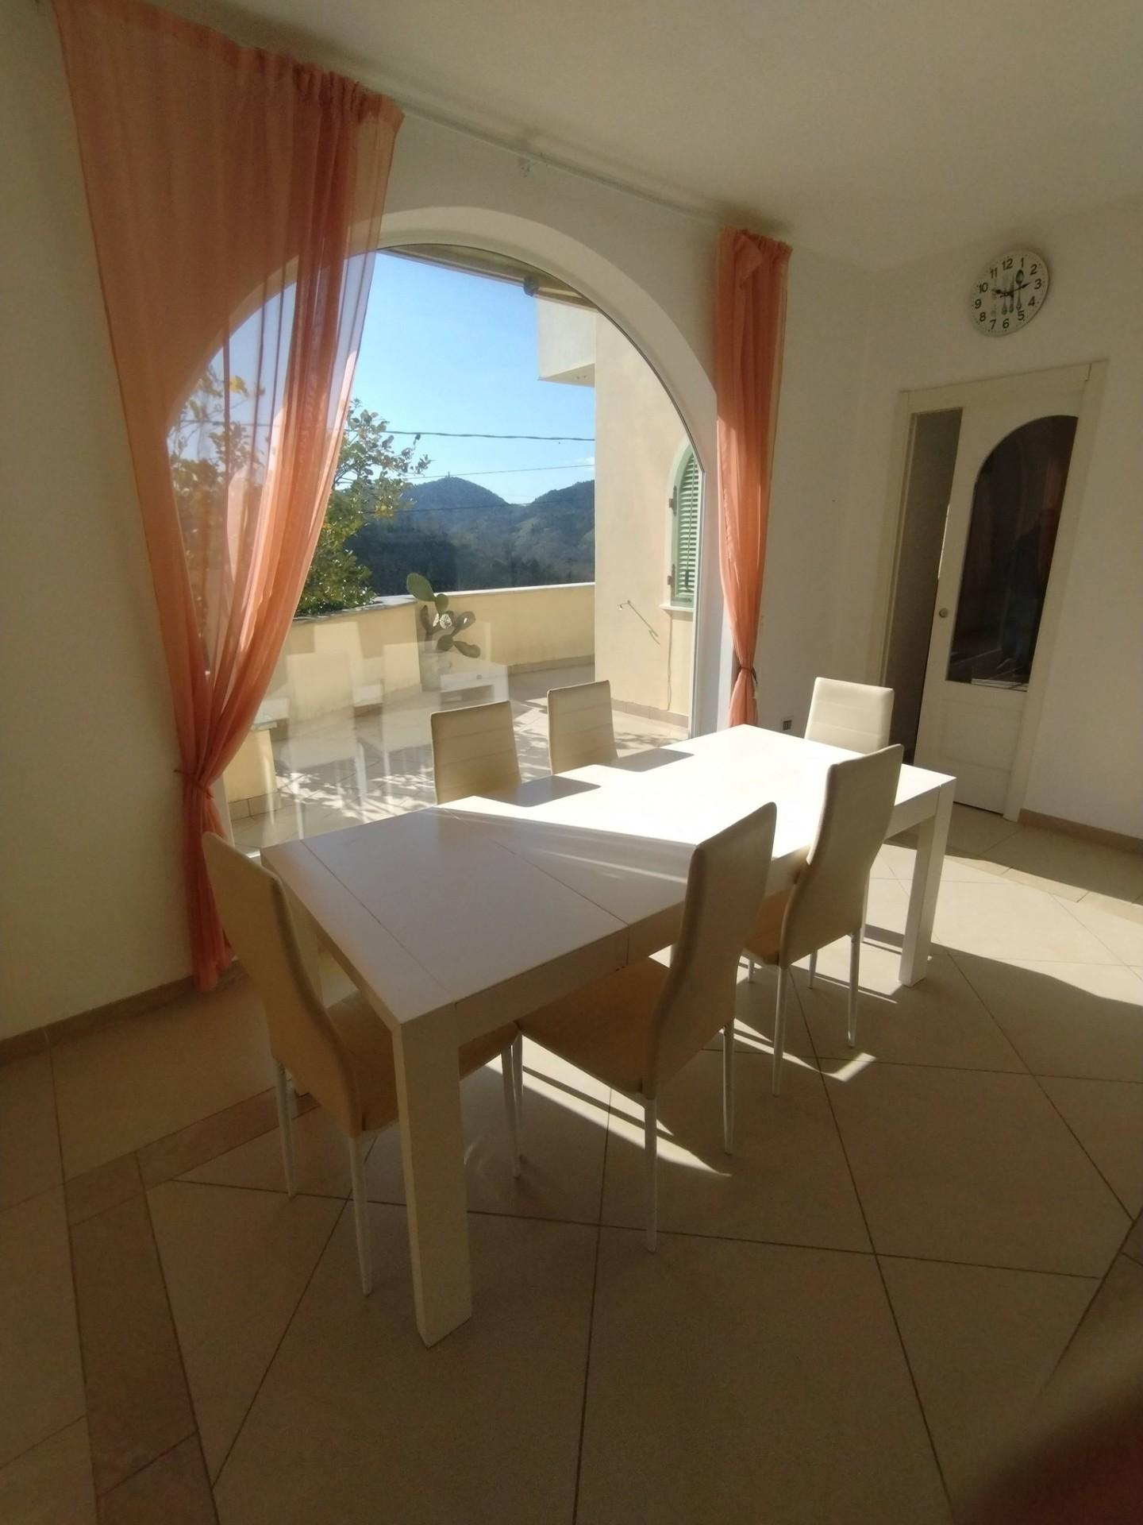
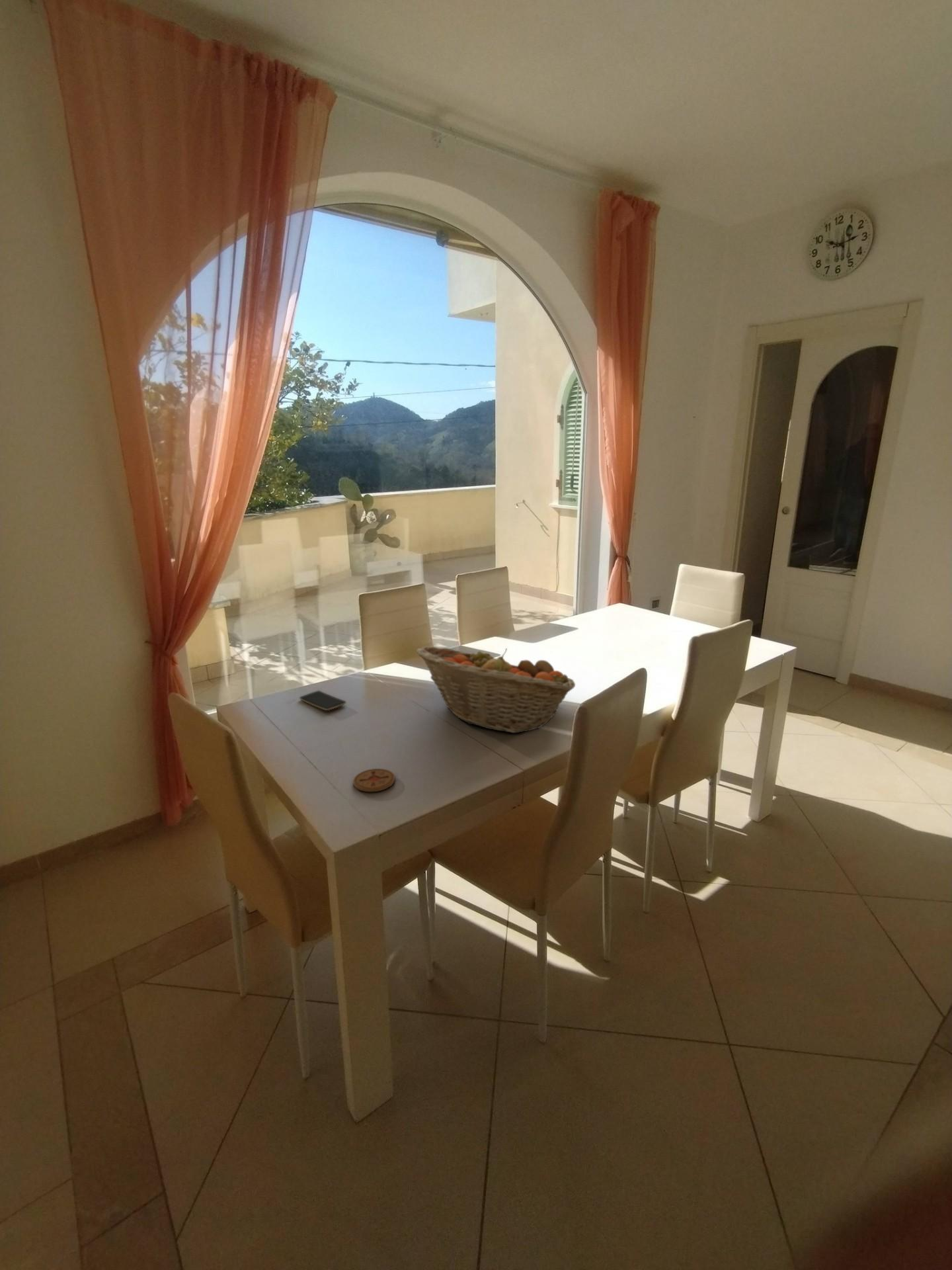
+ smartphone (323, 700)
+ coaster (374, 780)
+ fruit basket (494, 679)
